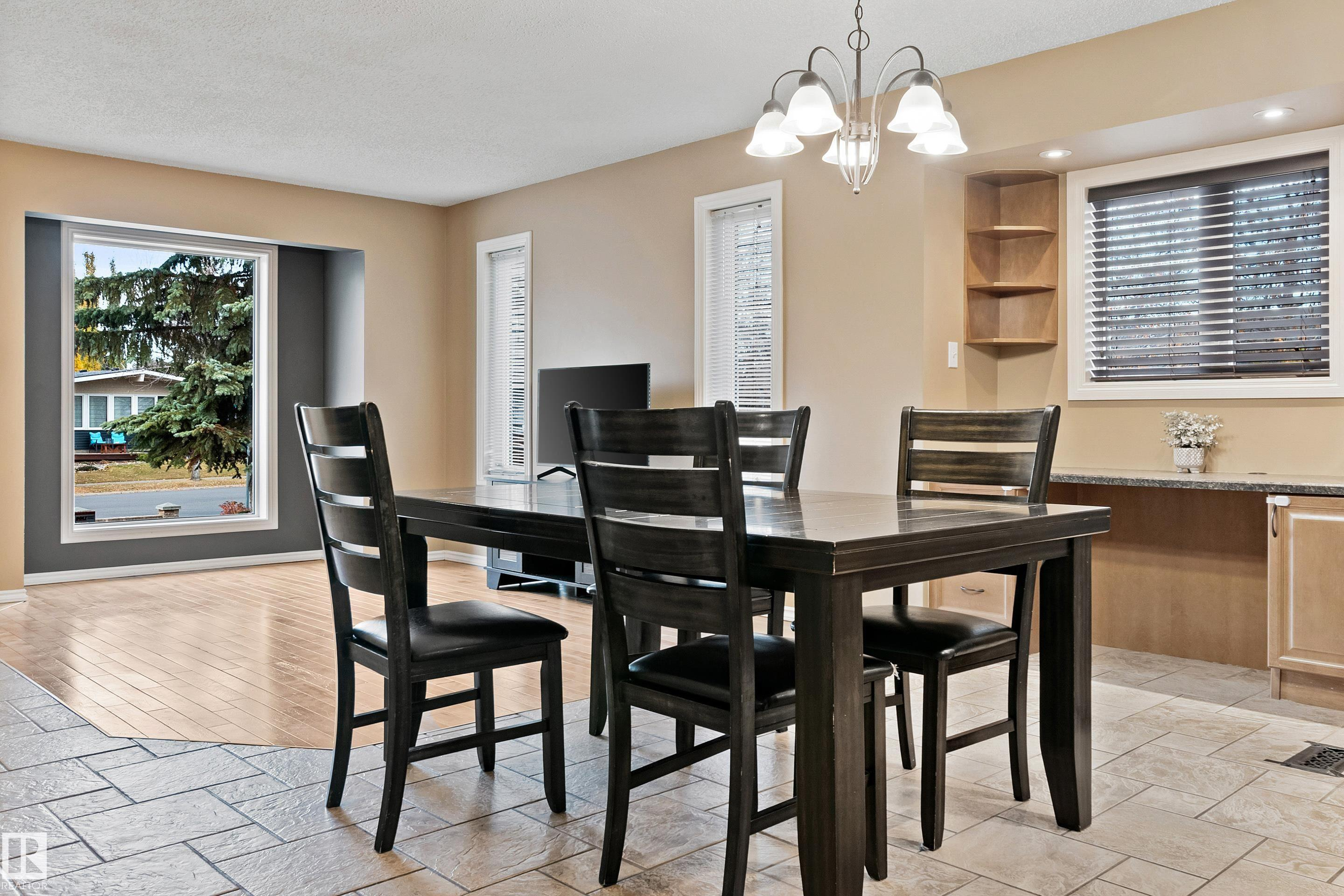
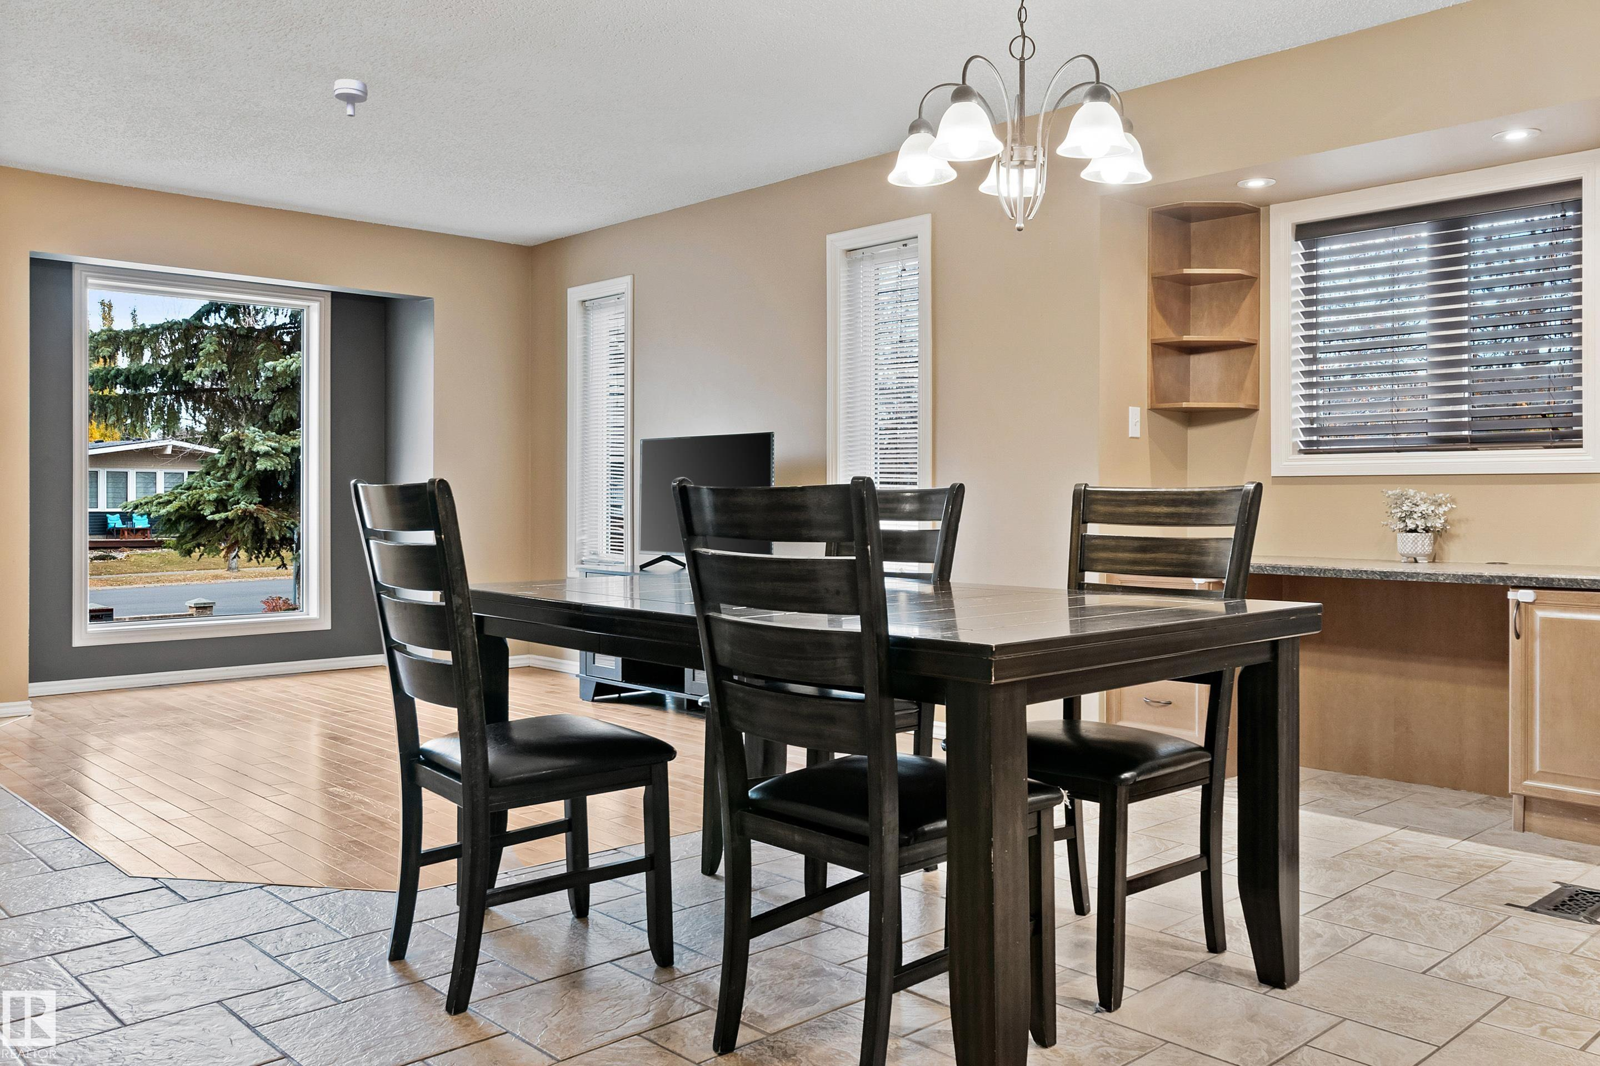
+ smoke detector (350, 100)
